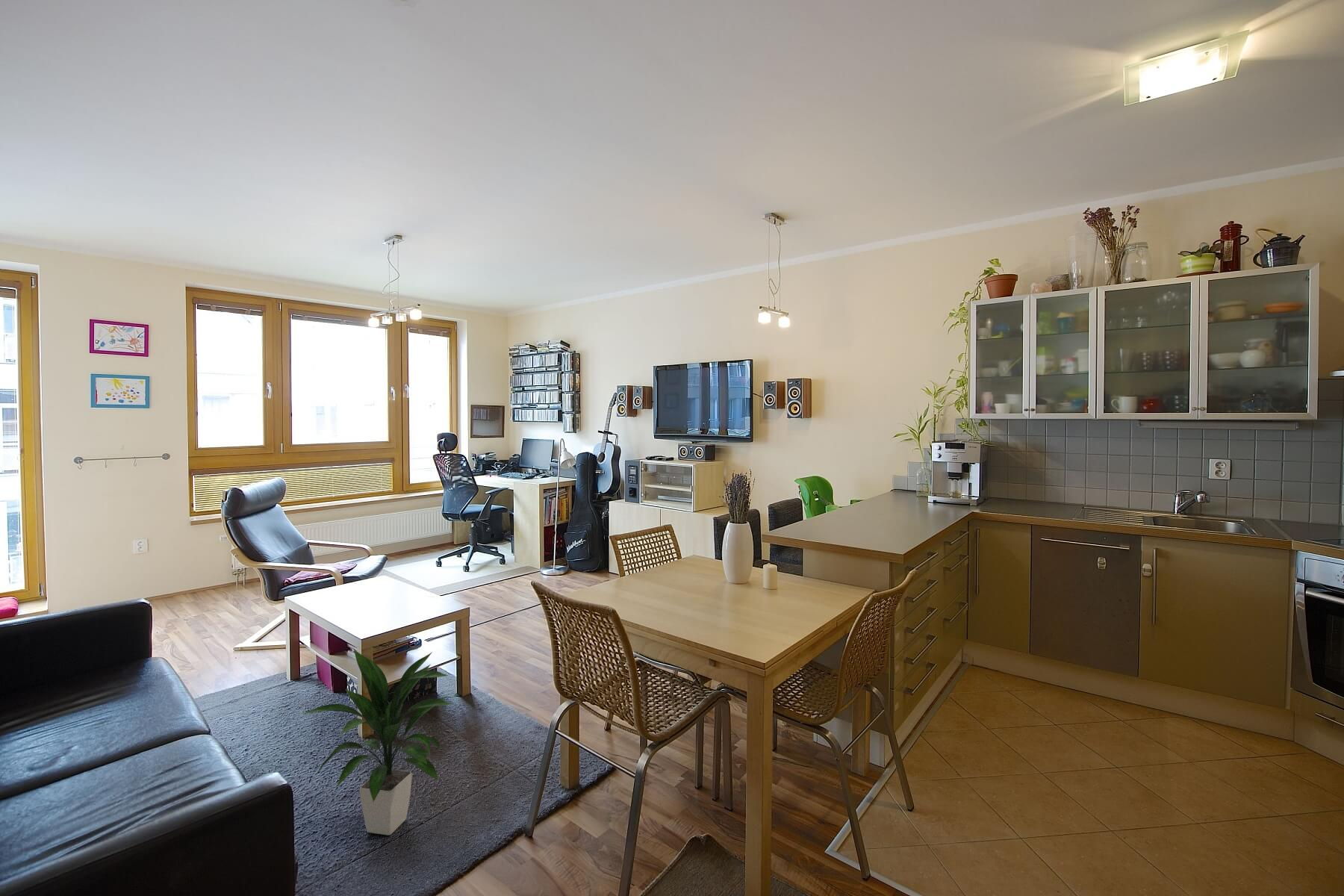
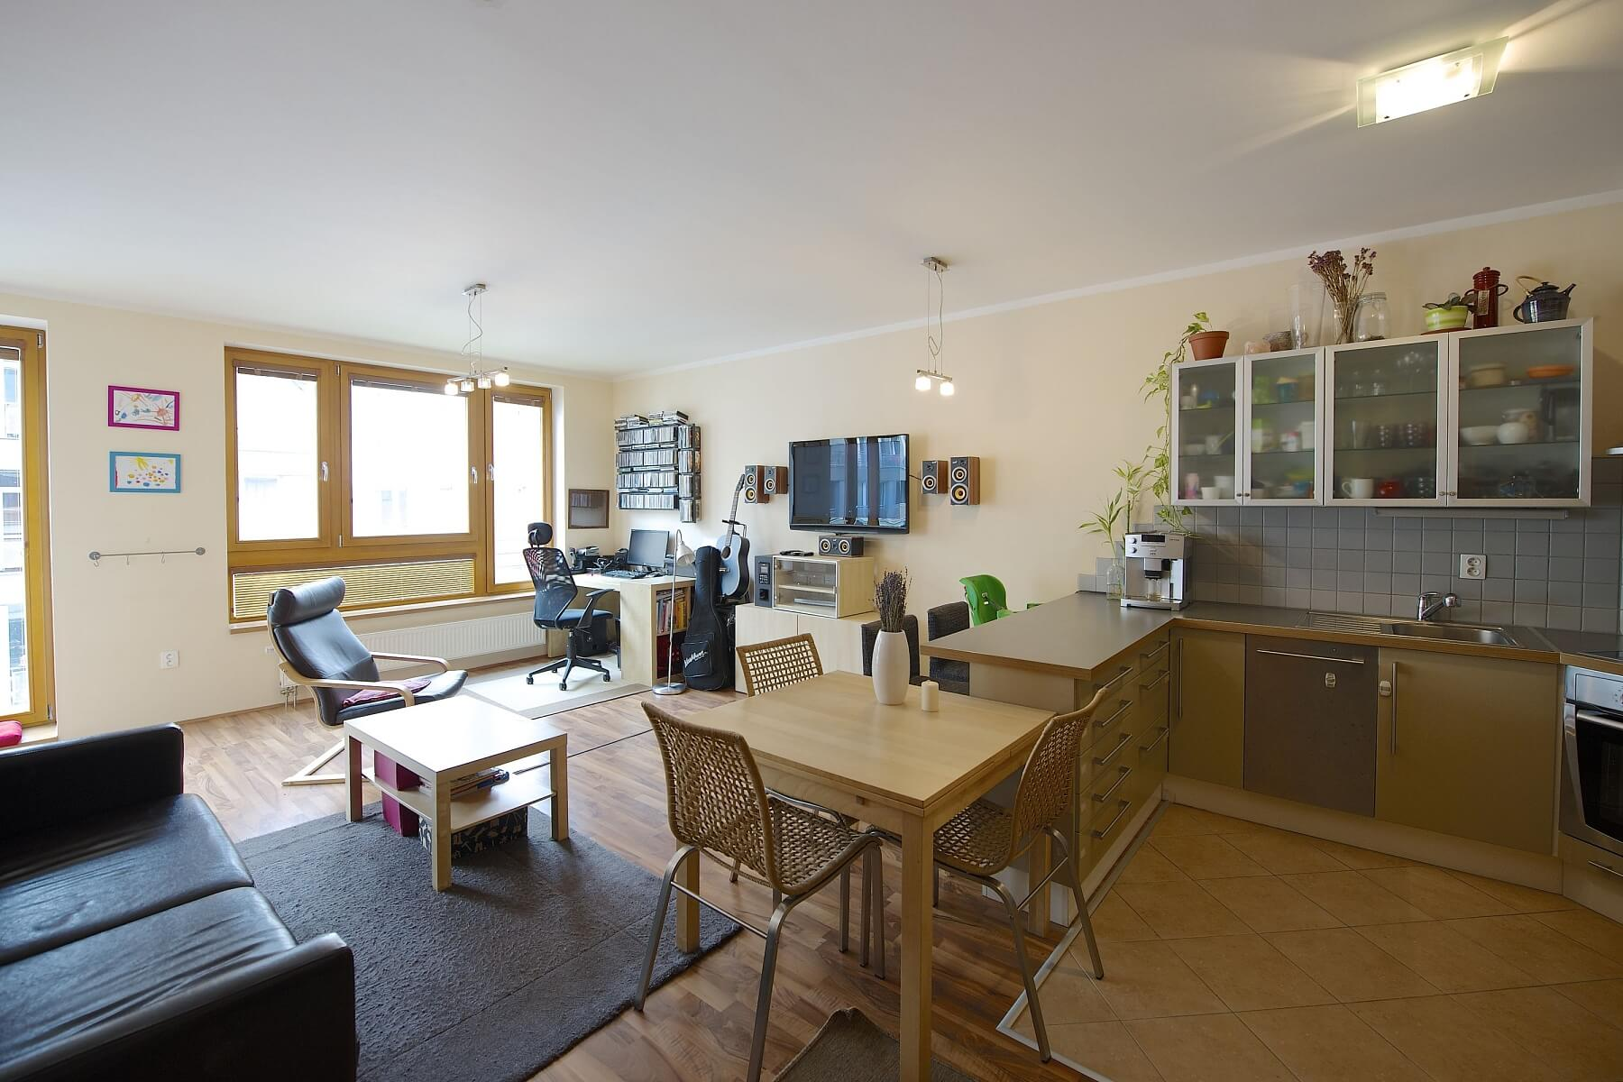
- indoor plant (393, 736)
